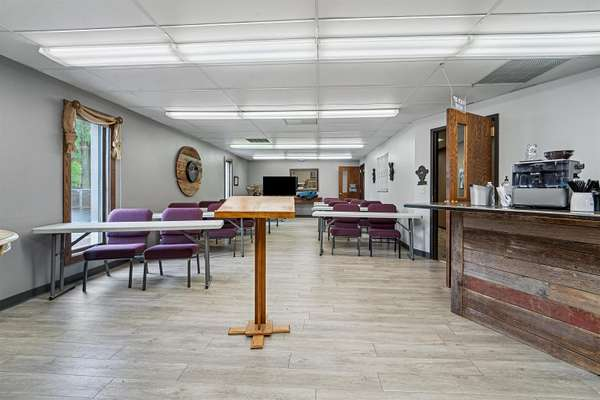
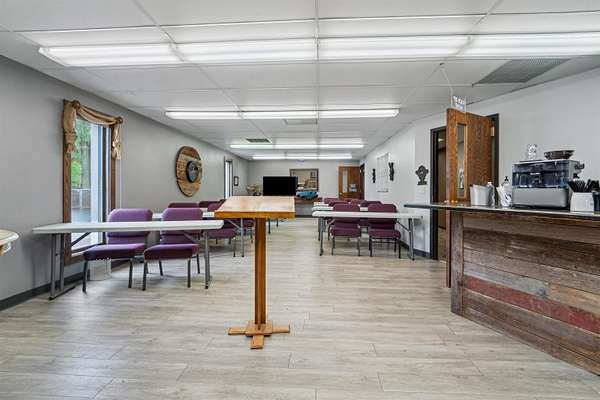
+ wastebasket (100, 267)
